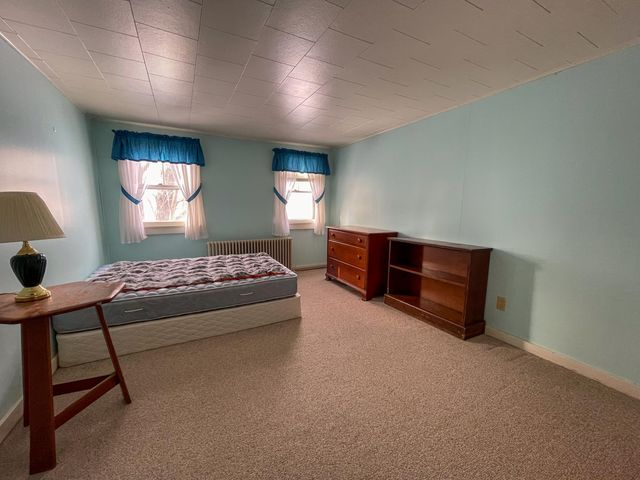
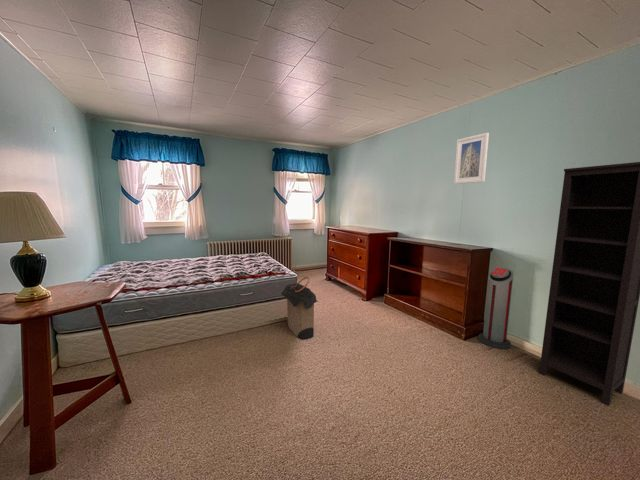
+ laundry hamper (298, 303)
+ bookcase (593, 280)
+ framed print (470, 159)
+ air purifier (497, 305)
